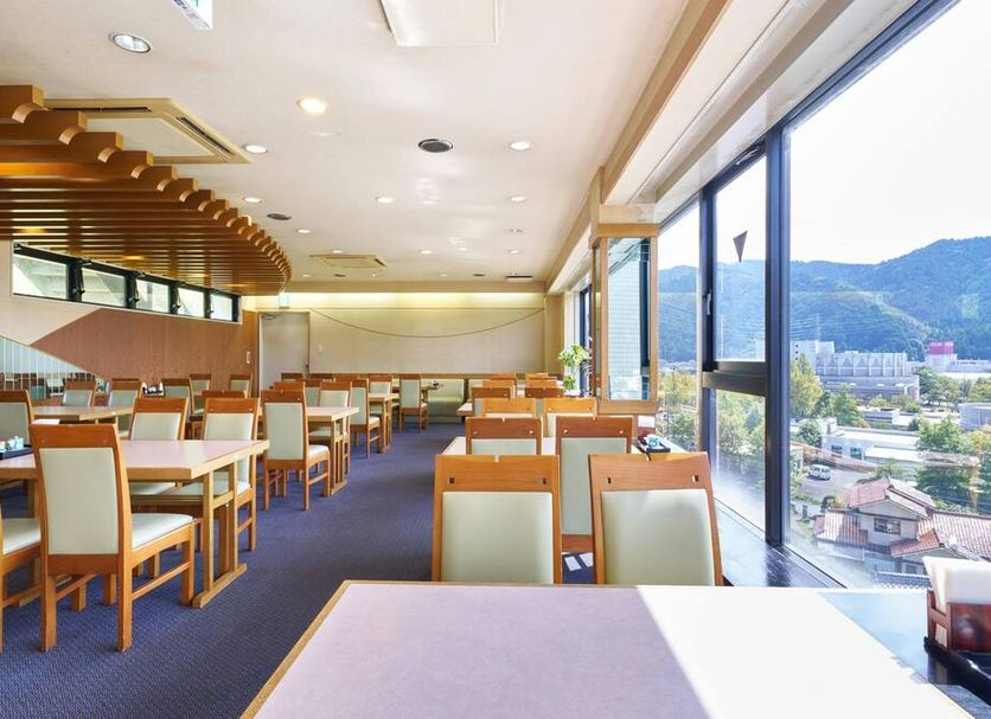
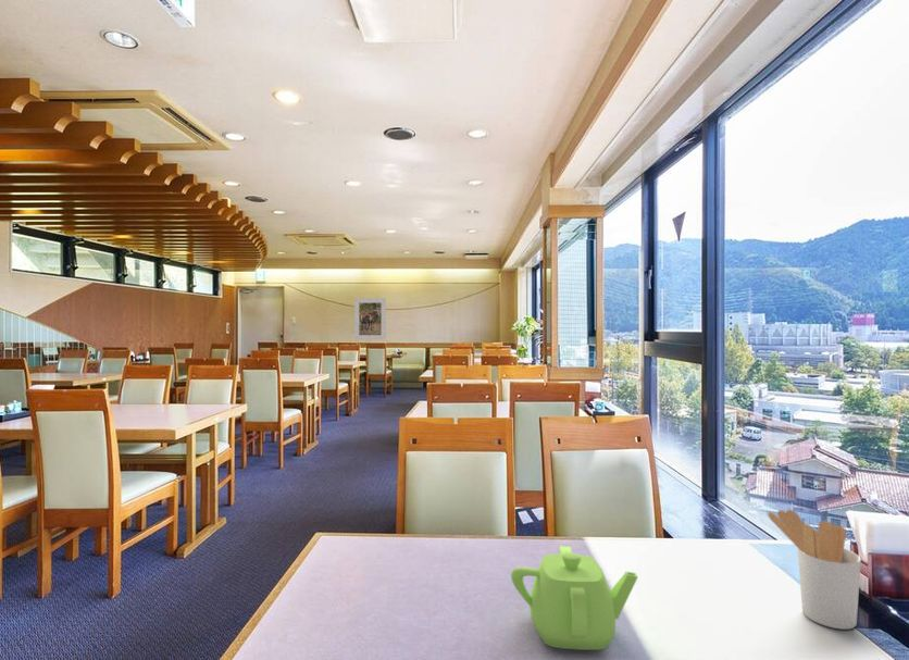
+ utensil holder (813, 563)
+ teapot (573, 593)
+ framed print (370, 319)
